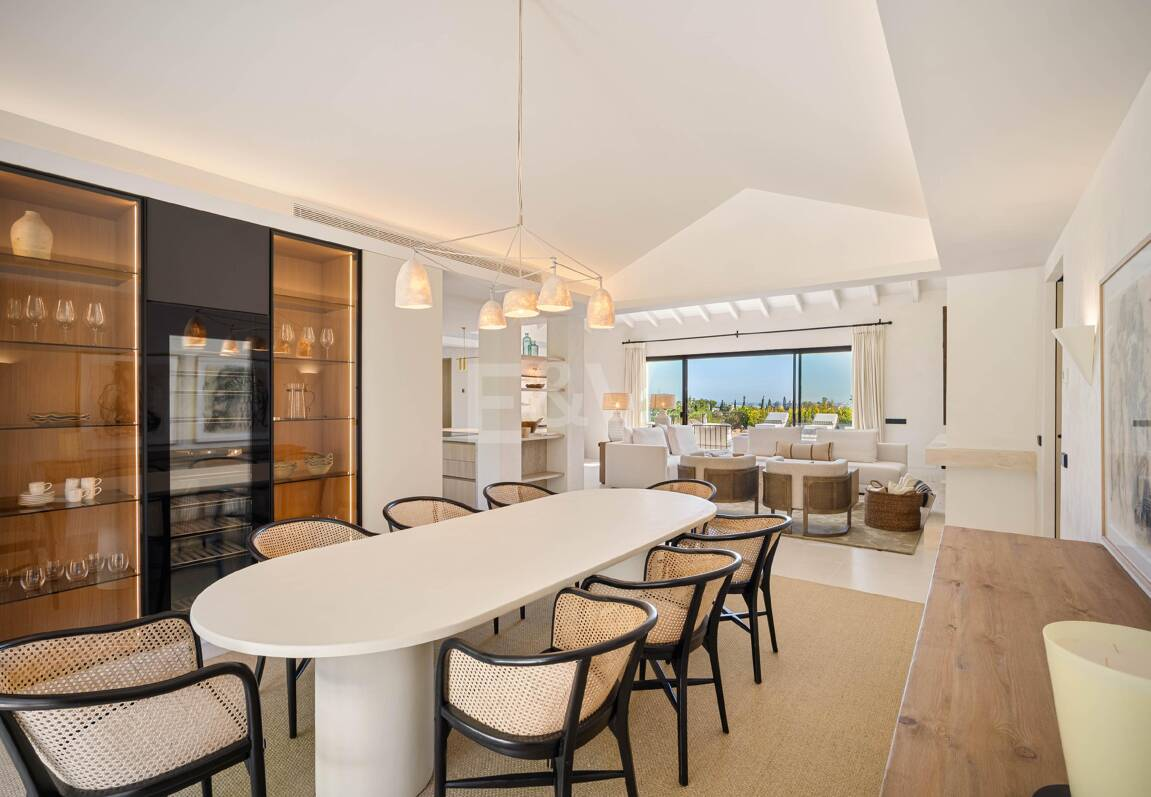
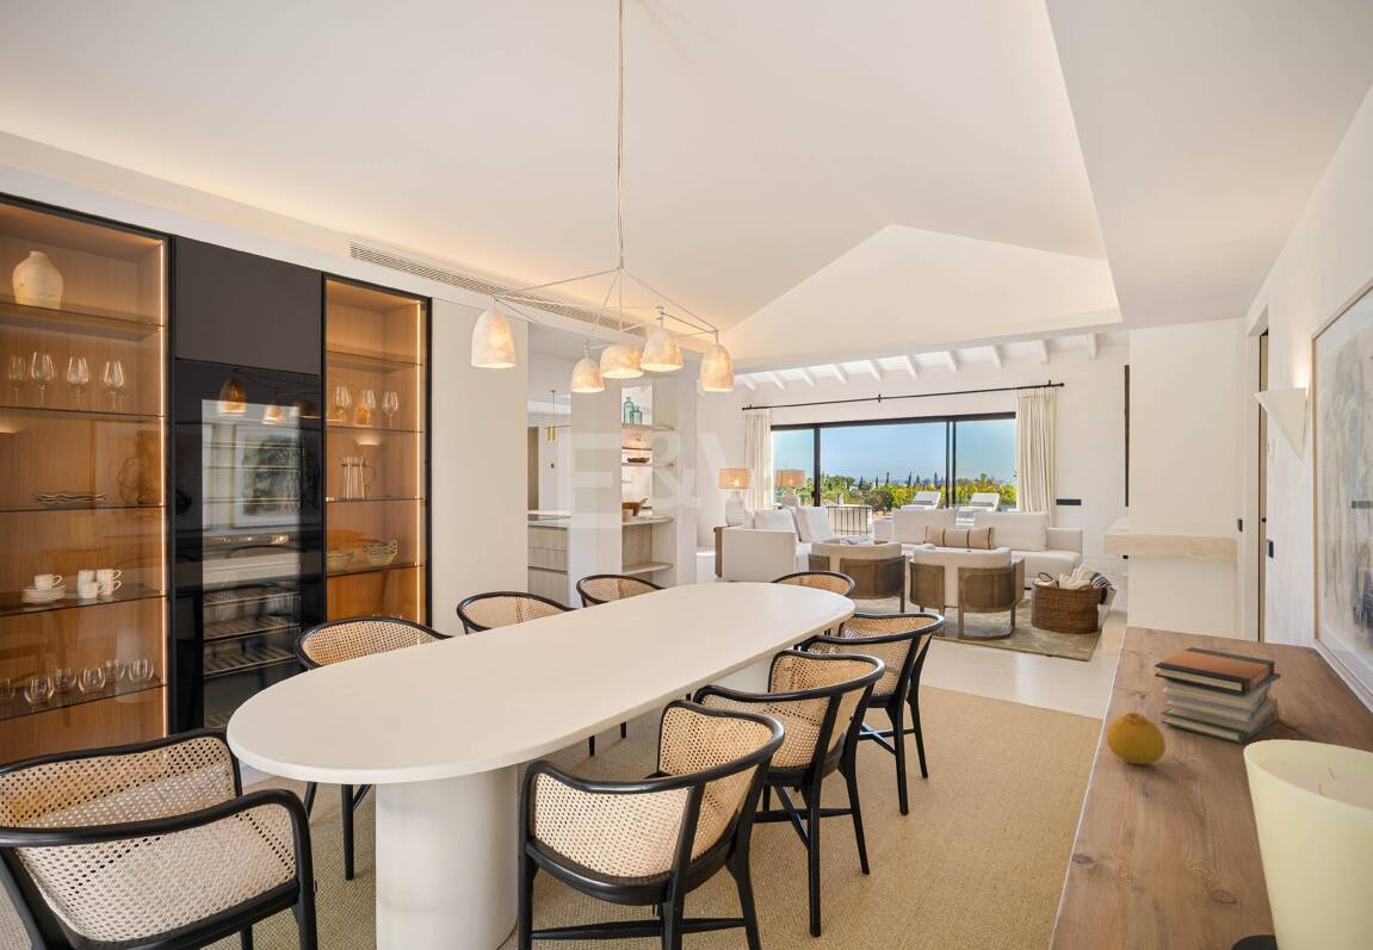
+ book stack (1217, 691)
+ fruit (1134, 737)
